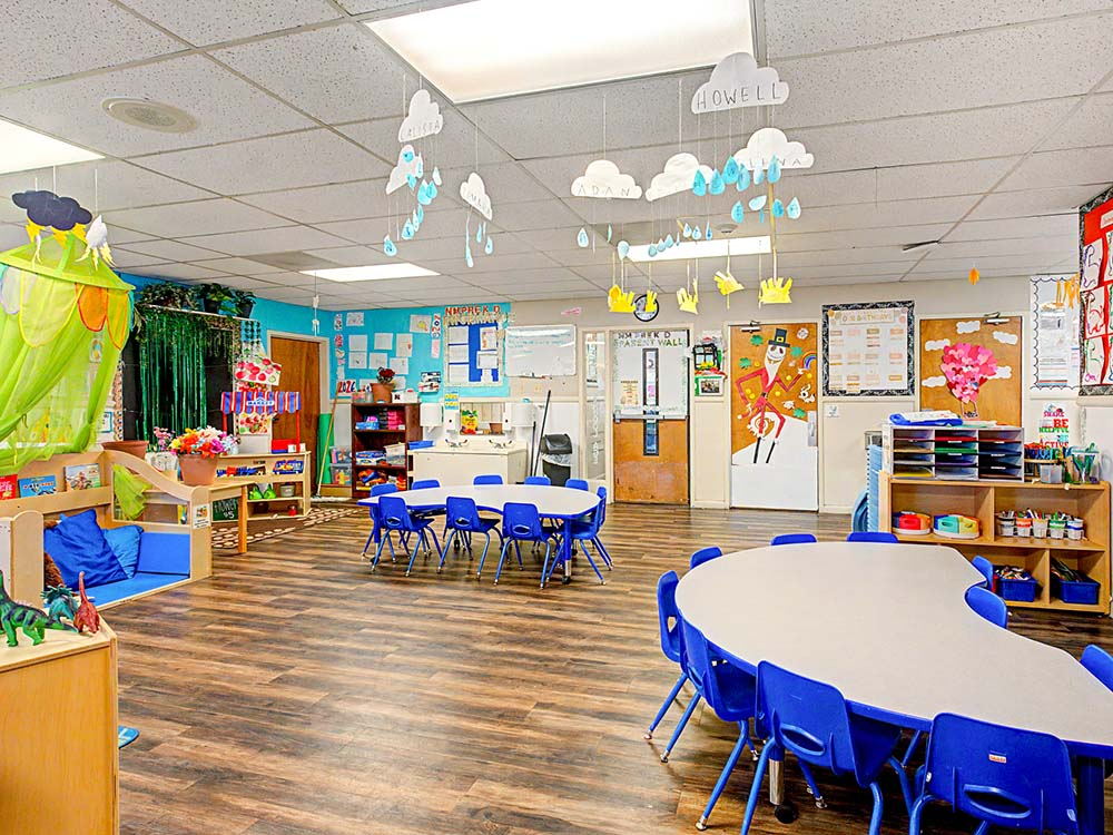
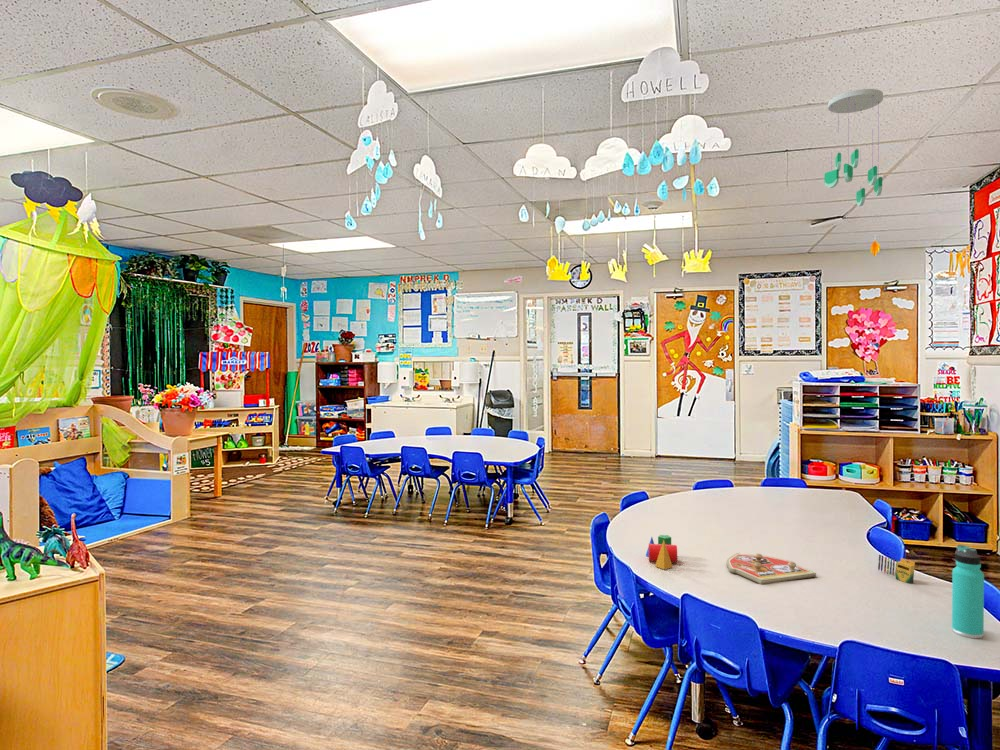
+ thermos bottle (967, 590)
+ knob puzzle (761, 562)
+ toy blocks (661, 548)
+ crayon (896, 567)
+ ceiling mobile (854, 151)
